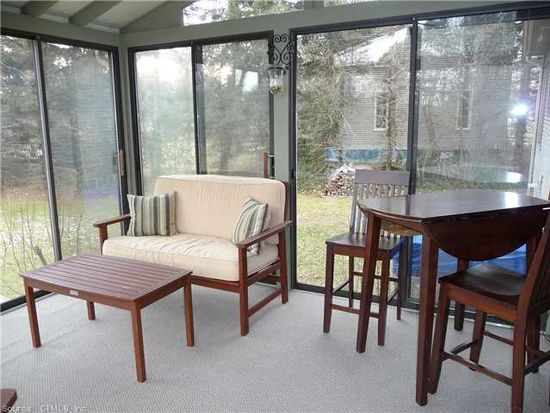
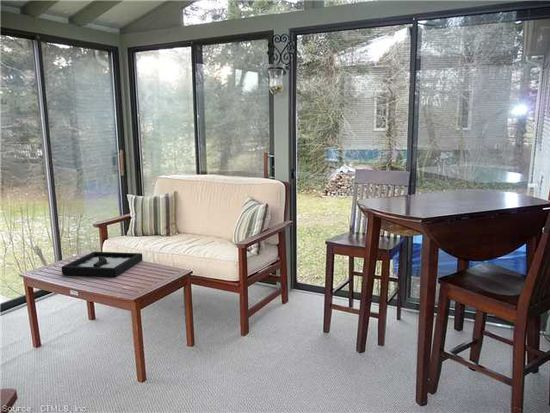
+ decorative tray (104, 263)
